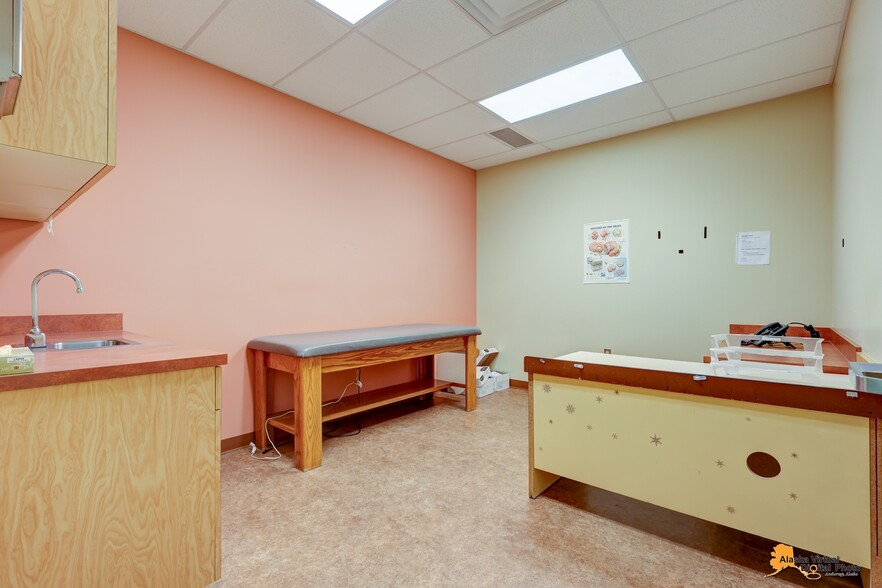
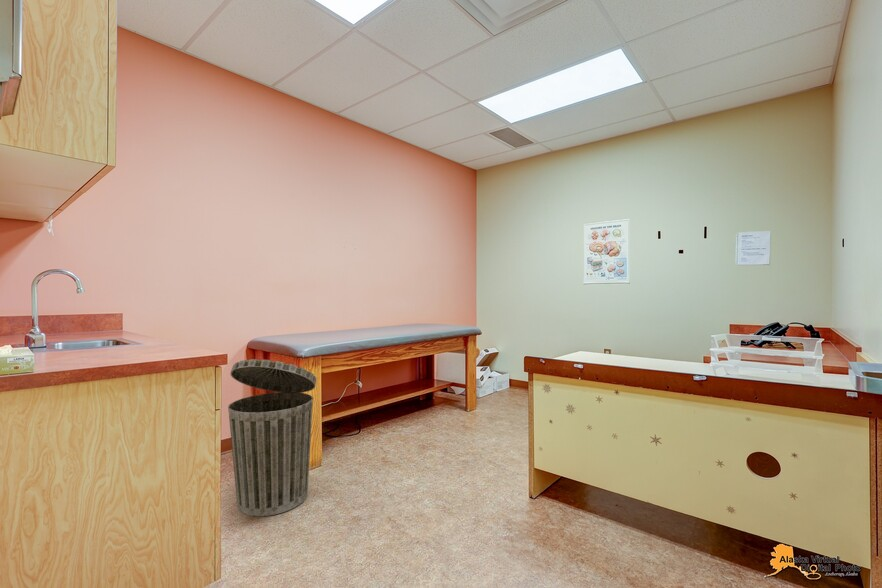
+ trash can (273, 426)
